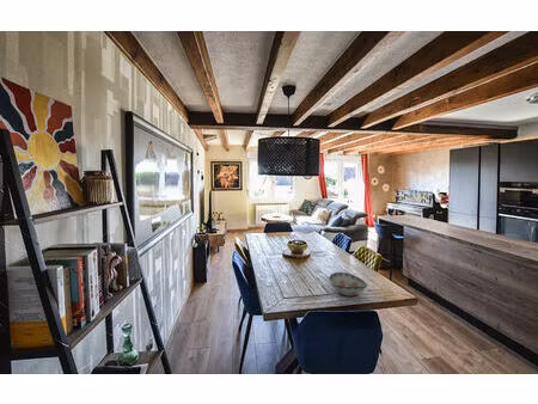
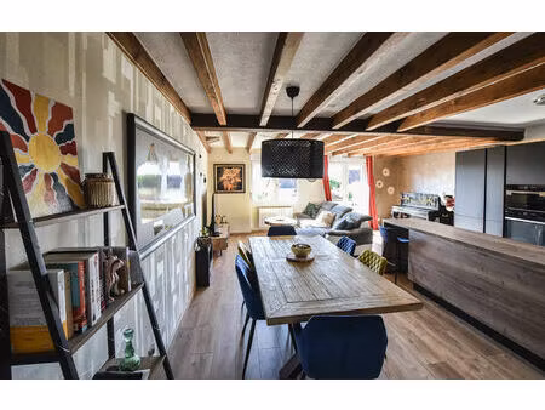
- decorative bowl (347, 286)
